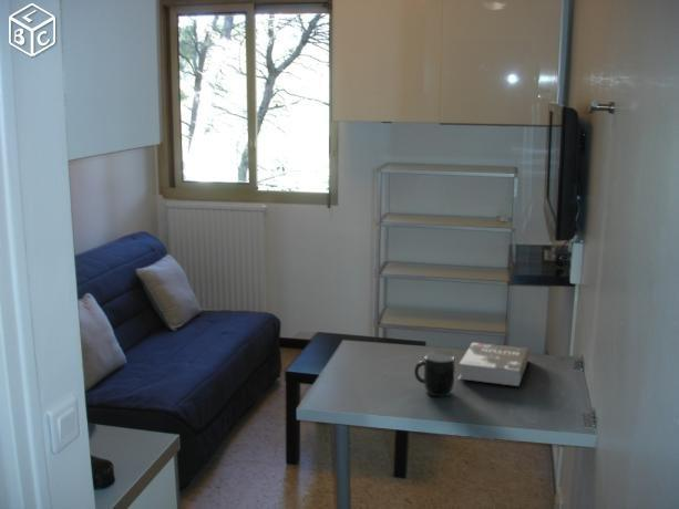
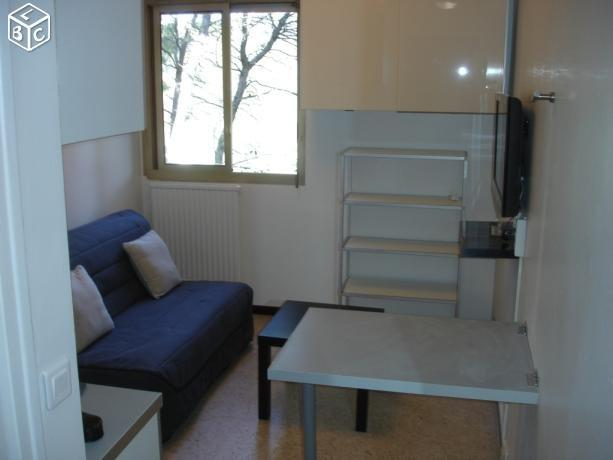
- mug (433, 374)
- book (494, 363)
